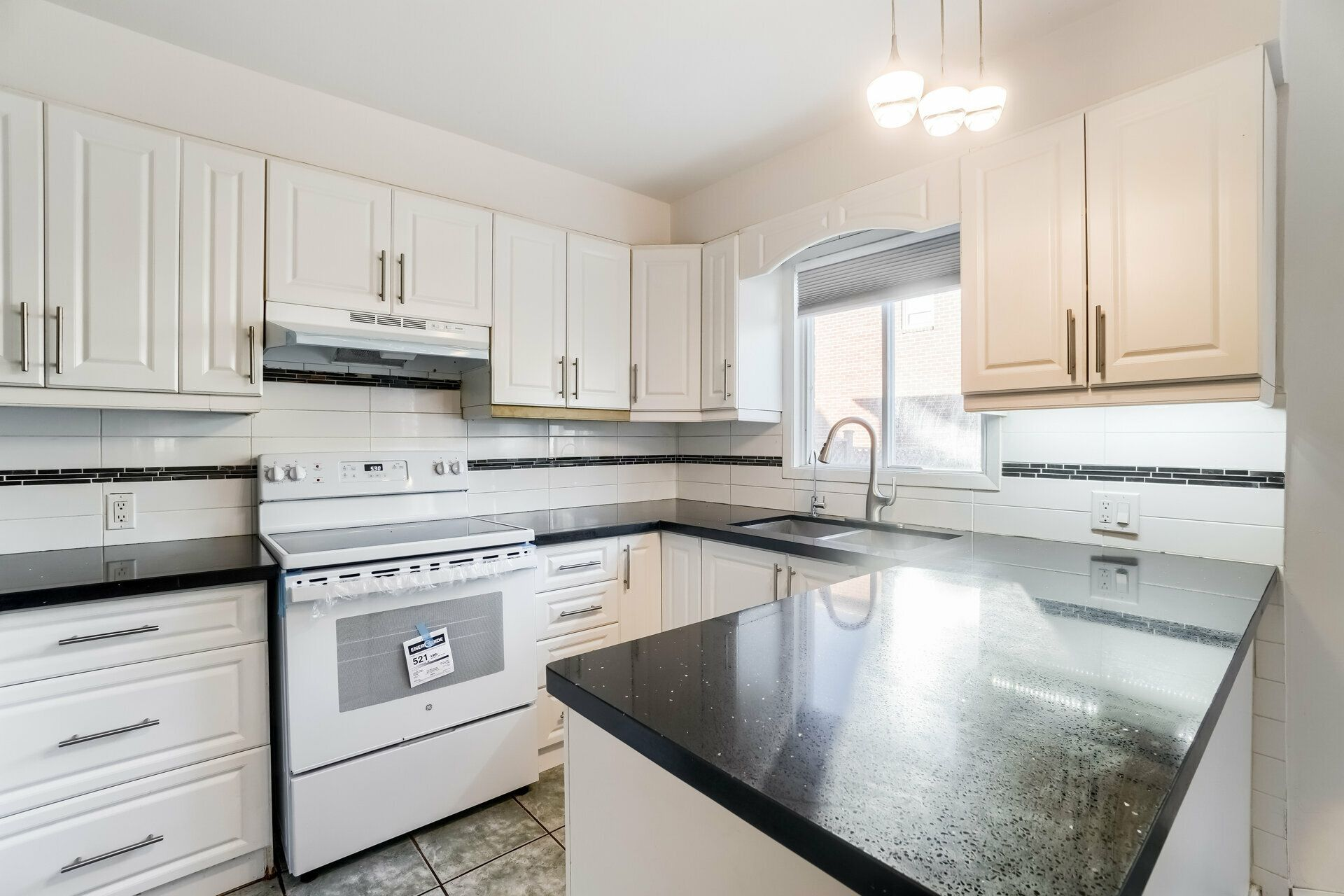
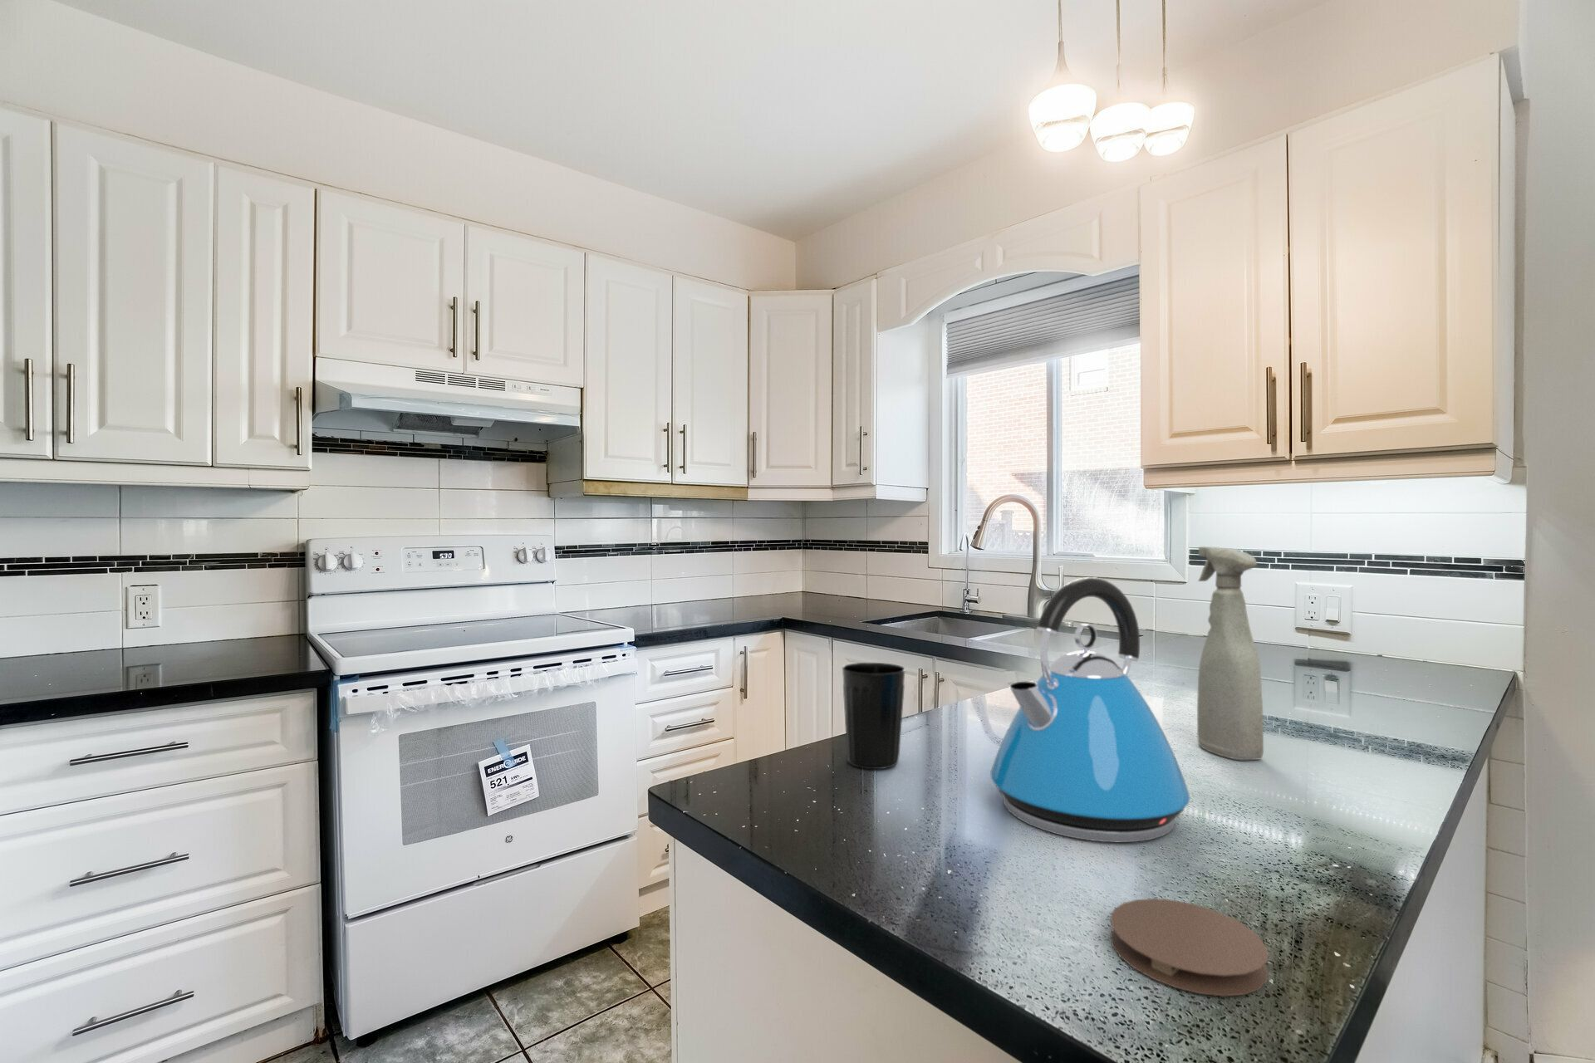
+ coaster (1186, 942)
+ kettle (1089, 693)
+ spray bottle (1228, 649)
+ cup (873, 714)
